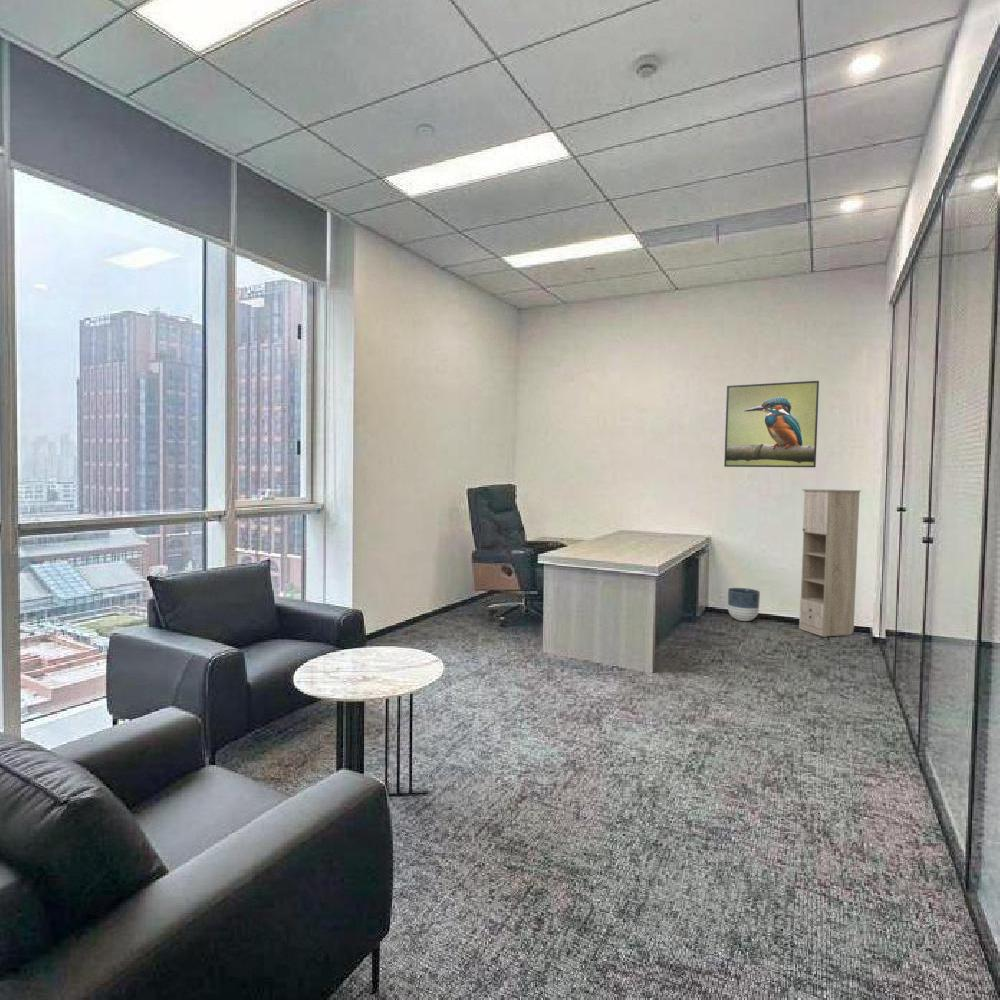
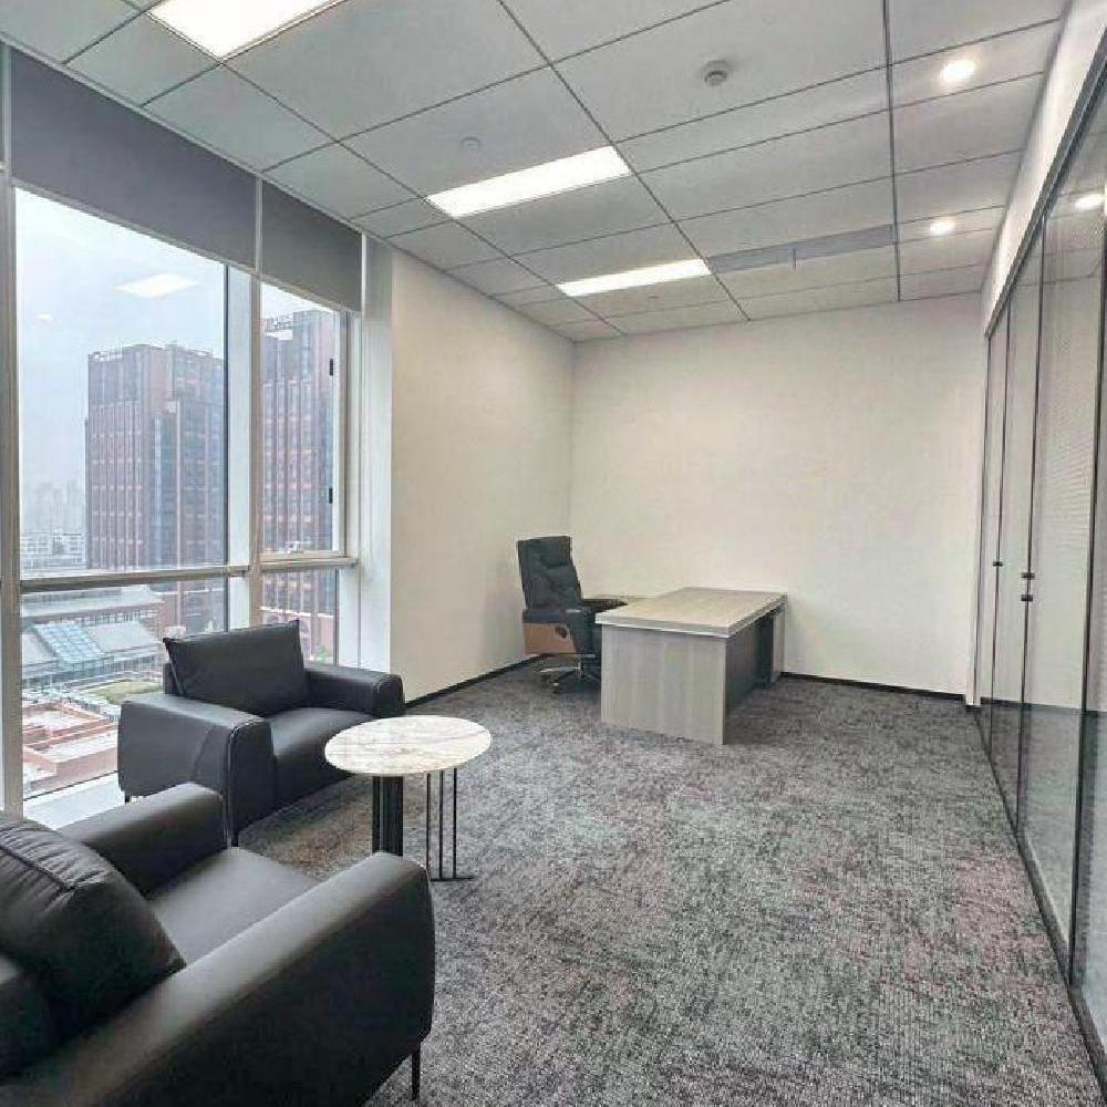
- storage cabinet (828, 561)
- planter (743, 605)
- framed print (769, 425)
